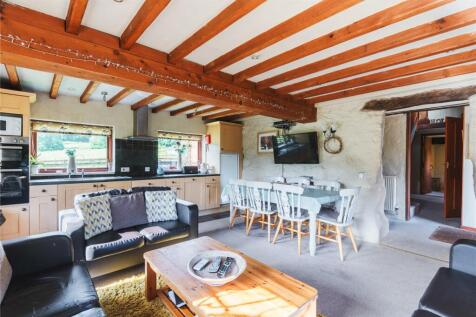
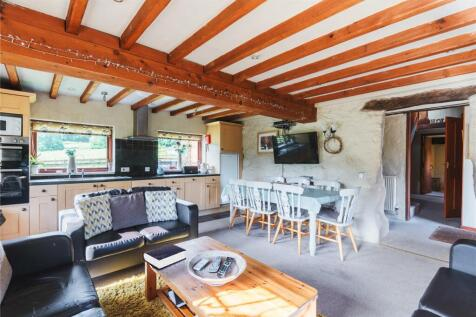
+ book (164, 254)
